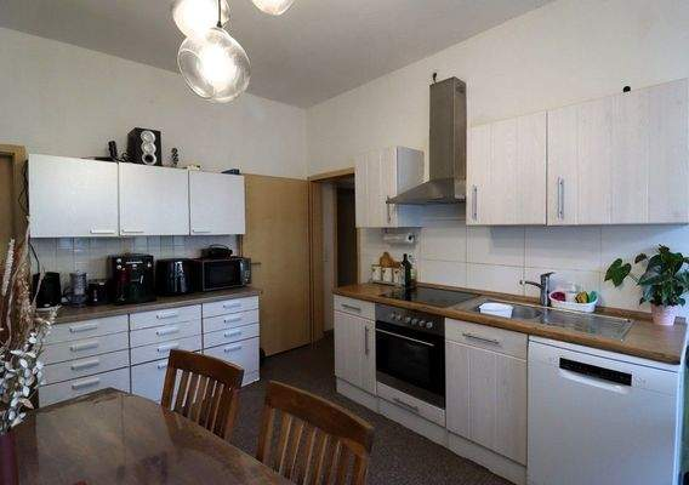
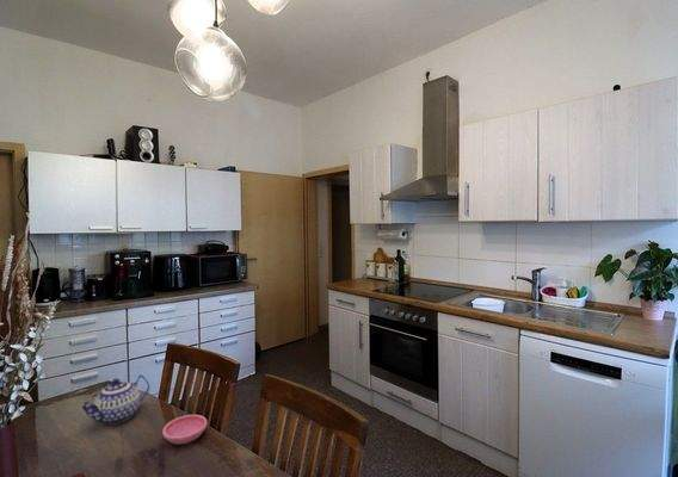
+ saucer (185, 429)
+ teapot (118, 397)
